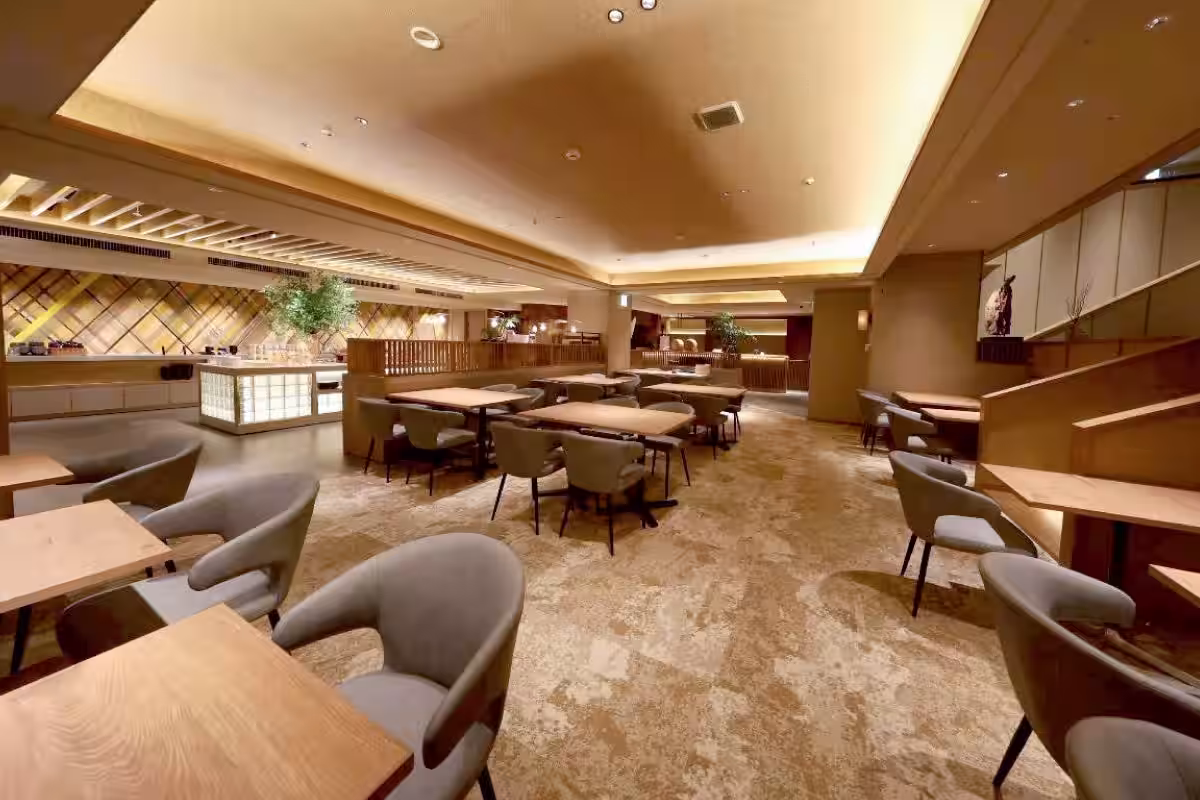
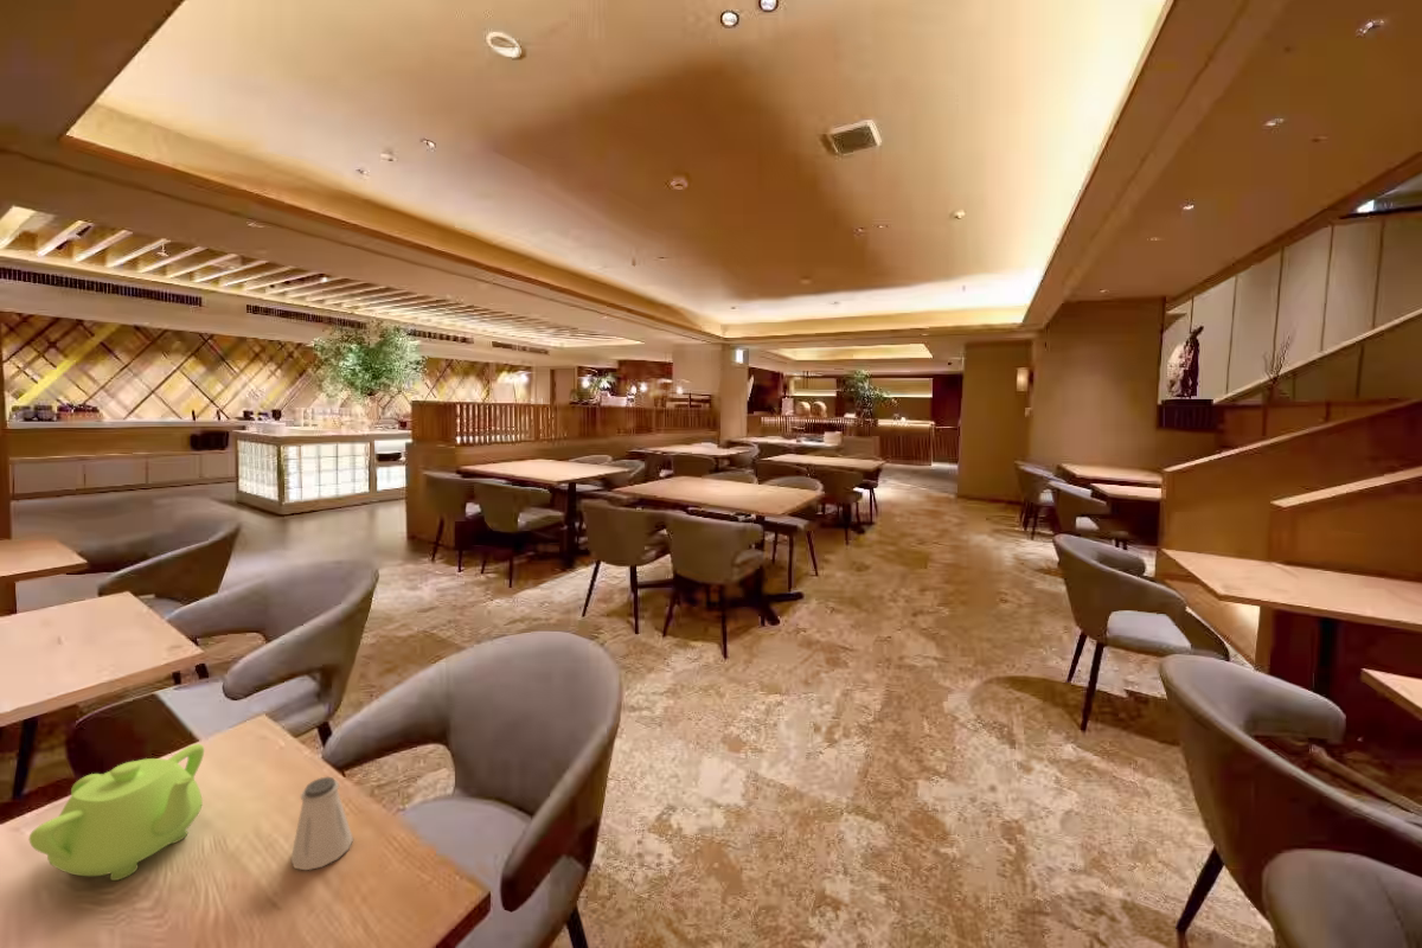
+ saltshaker (321, 816)
+ teapot (135, 809)
